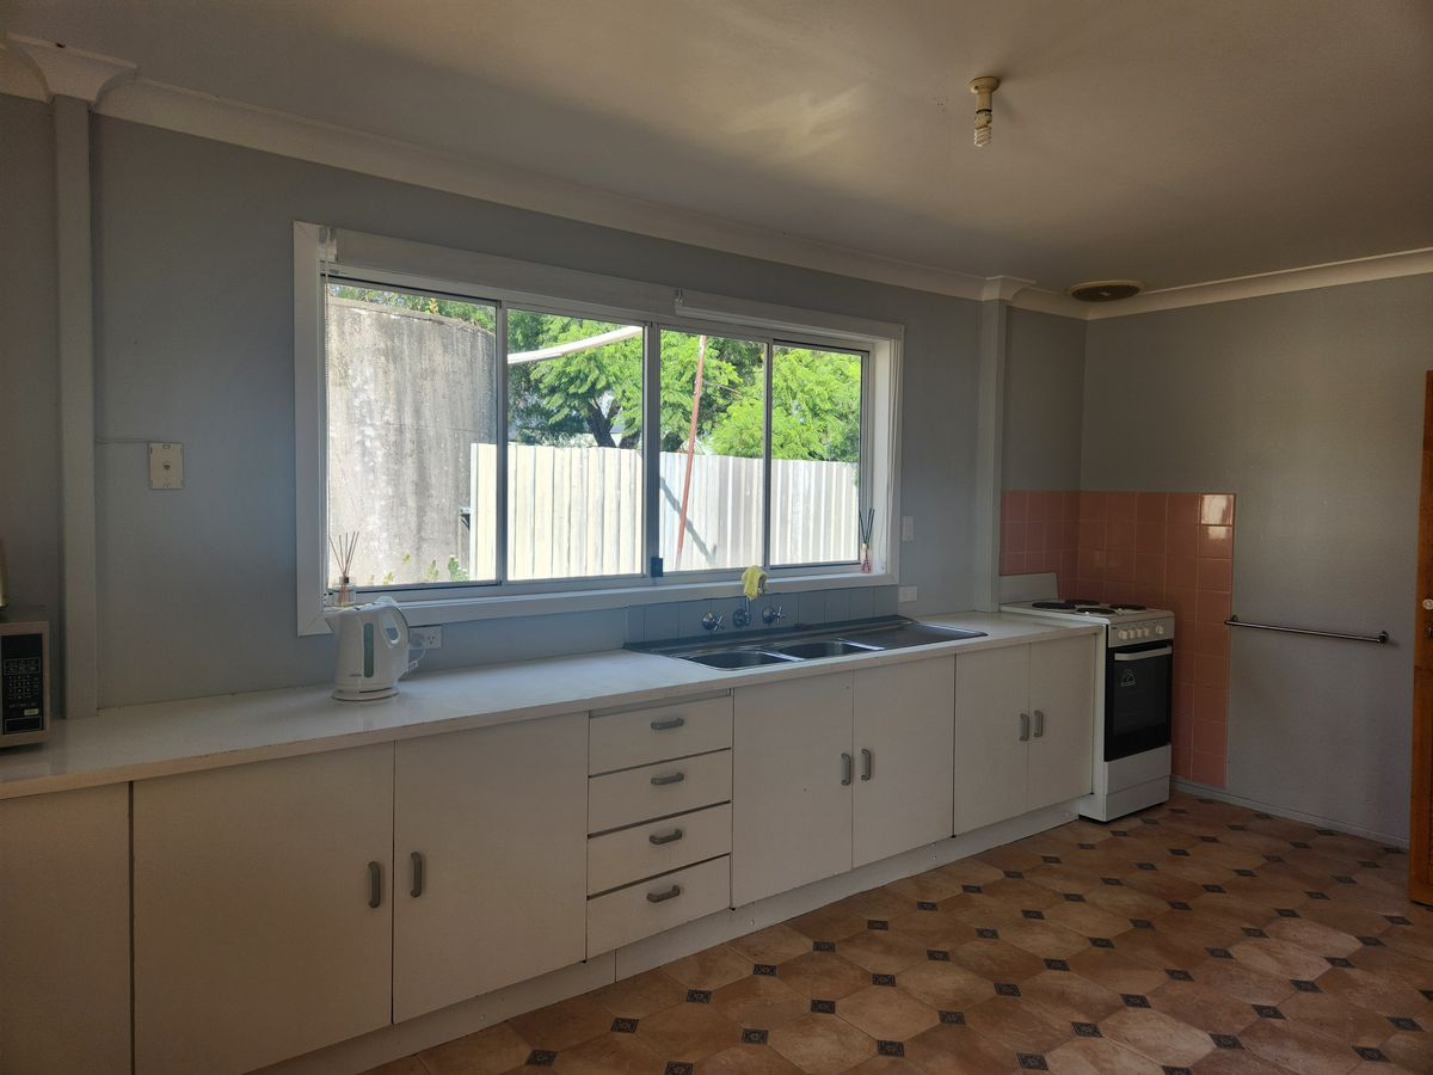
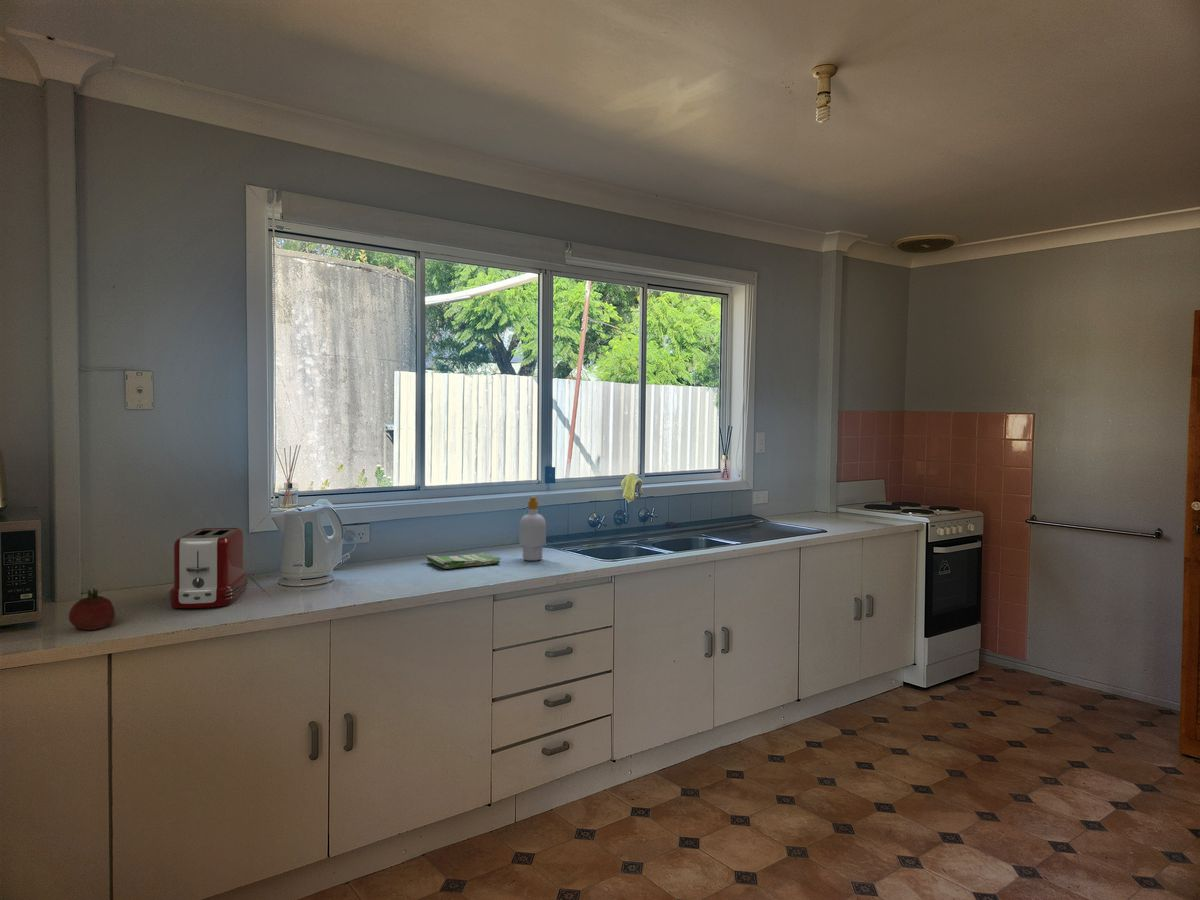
+ dish towel (463, 559)
+ fruit (92, 607)
+ soap bottle (532, 528)
+ toaster (210, 564)
